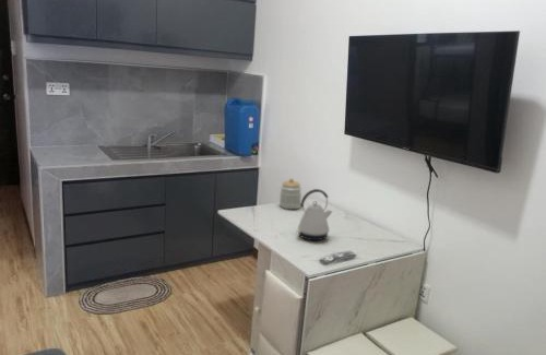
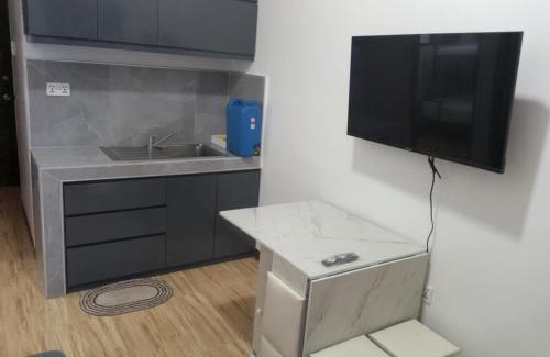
- jar (290, 192)
- kettle (316, 213)
